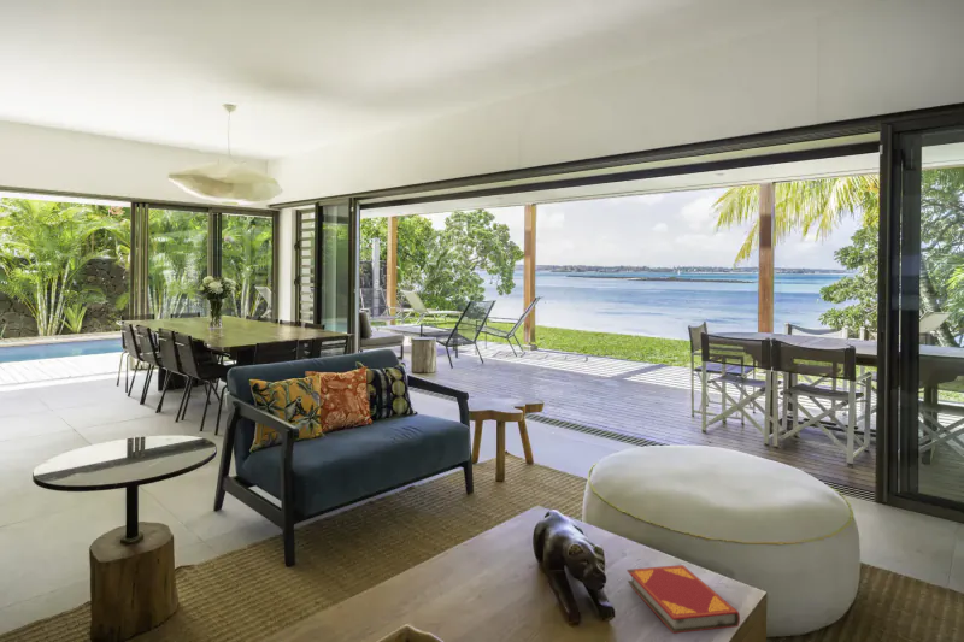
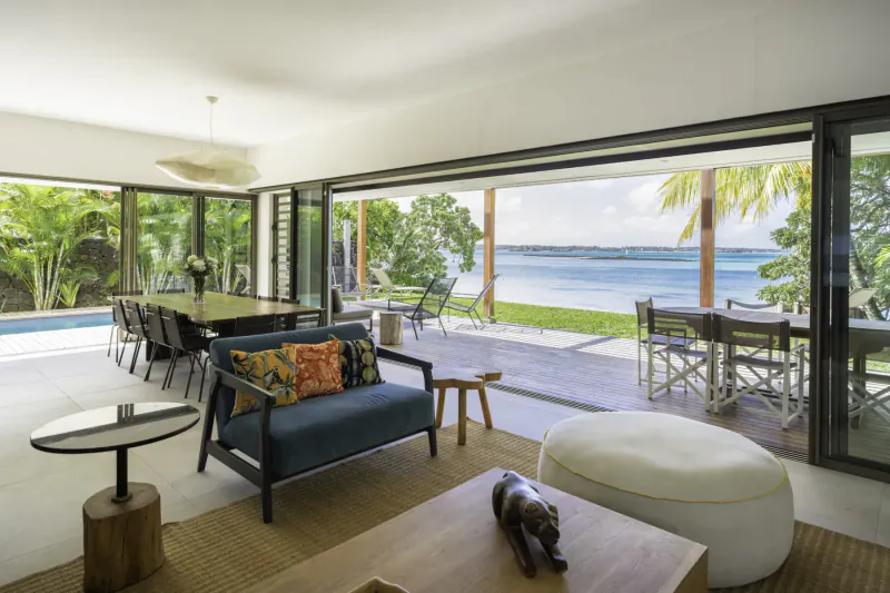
- hardback book (678, 595)
